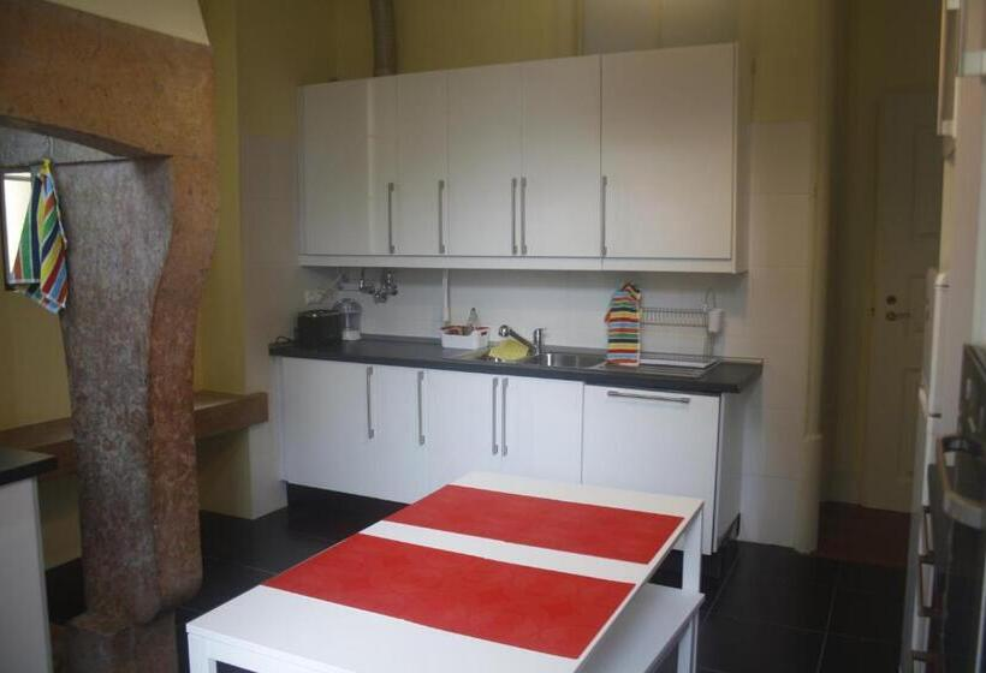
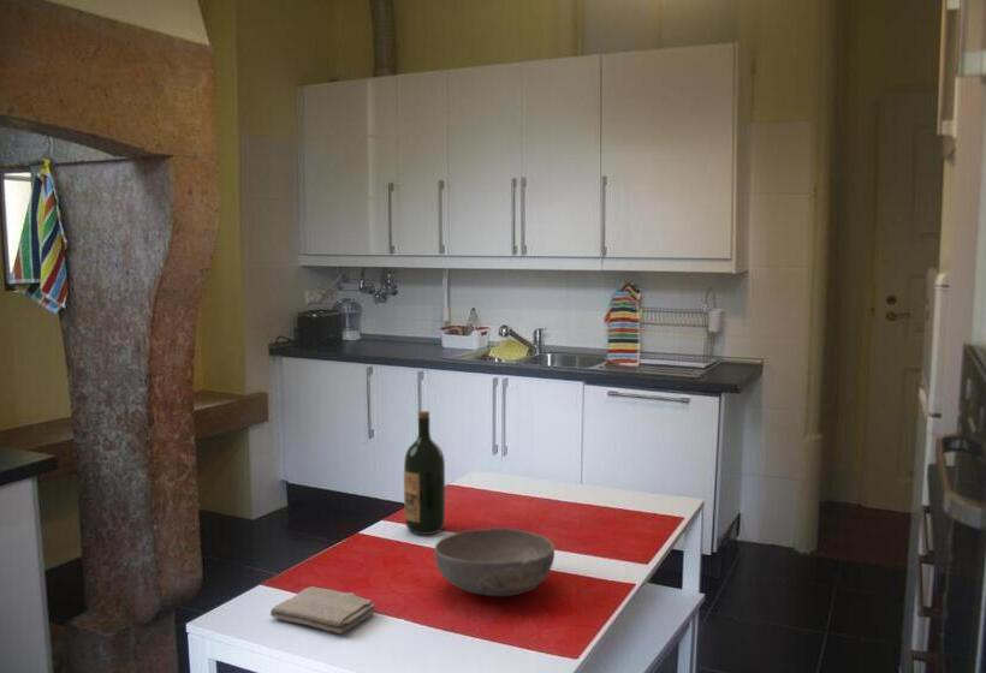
+ bowl (494, 565)
+ washcloth (323, 608)
+ wine bottle (423, 471)
